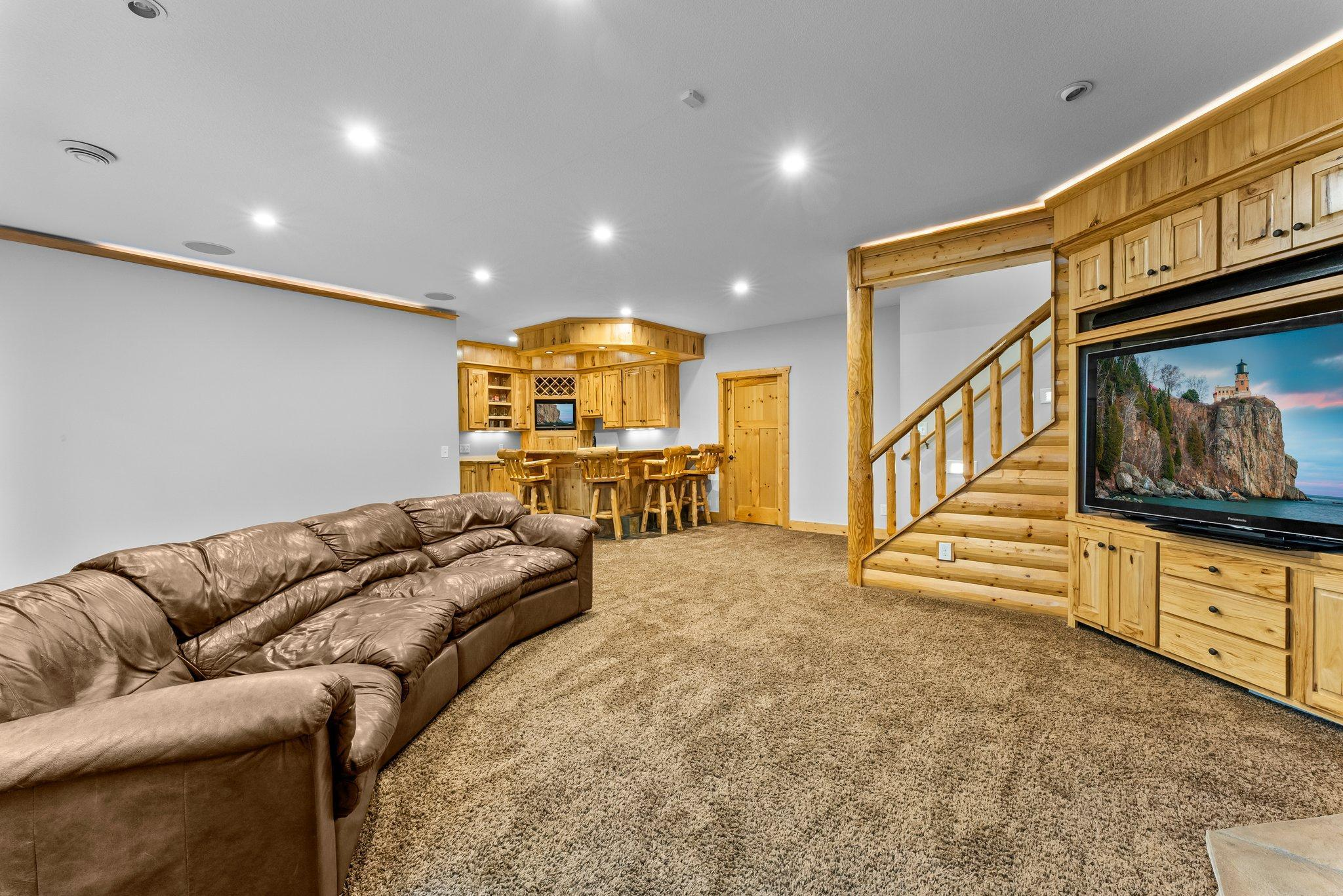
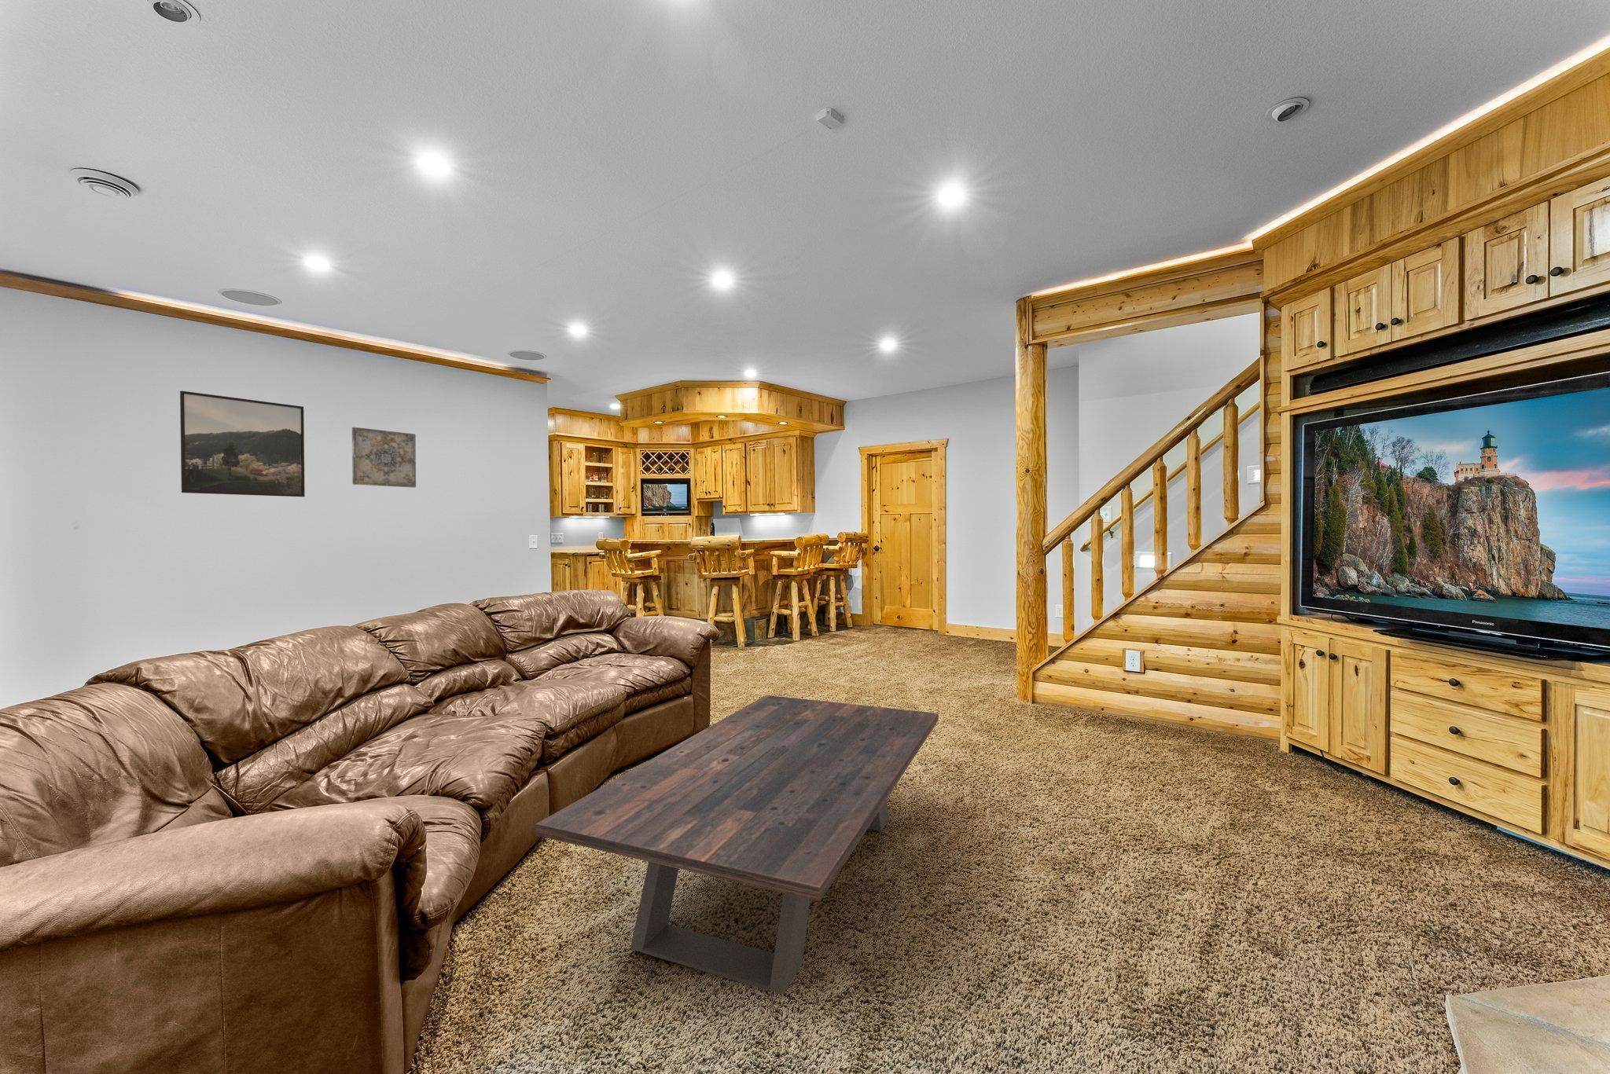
+ wall art (385, 458)
+ coffee table (783, 814)
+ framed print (246, 447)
